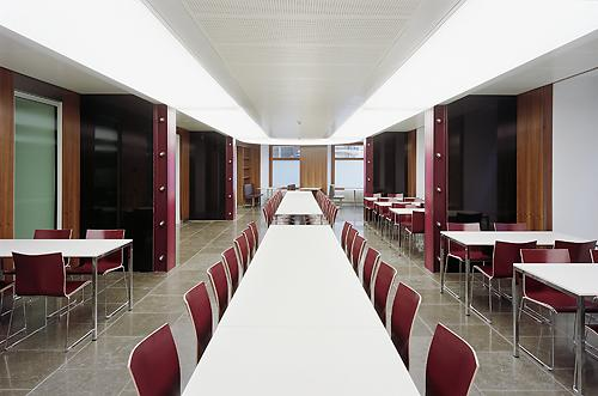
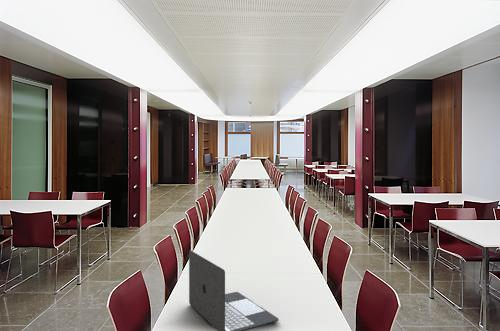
+ laptop (224, 283)
